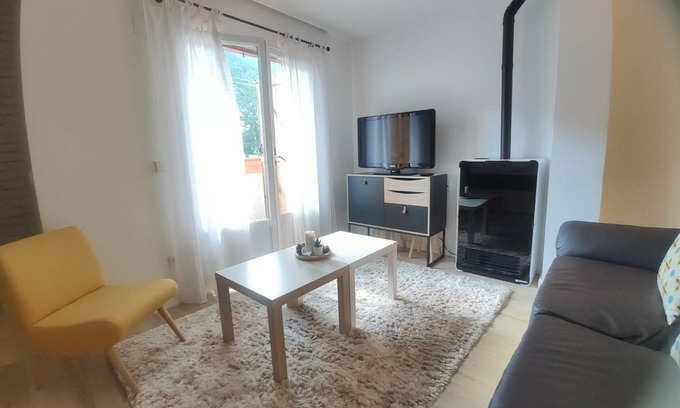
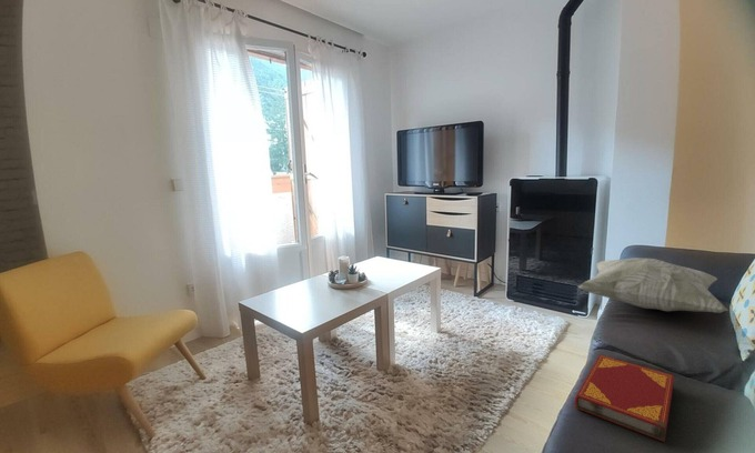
+ hardback book (625, 391)
+ decorative pillow (647, 282)
